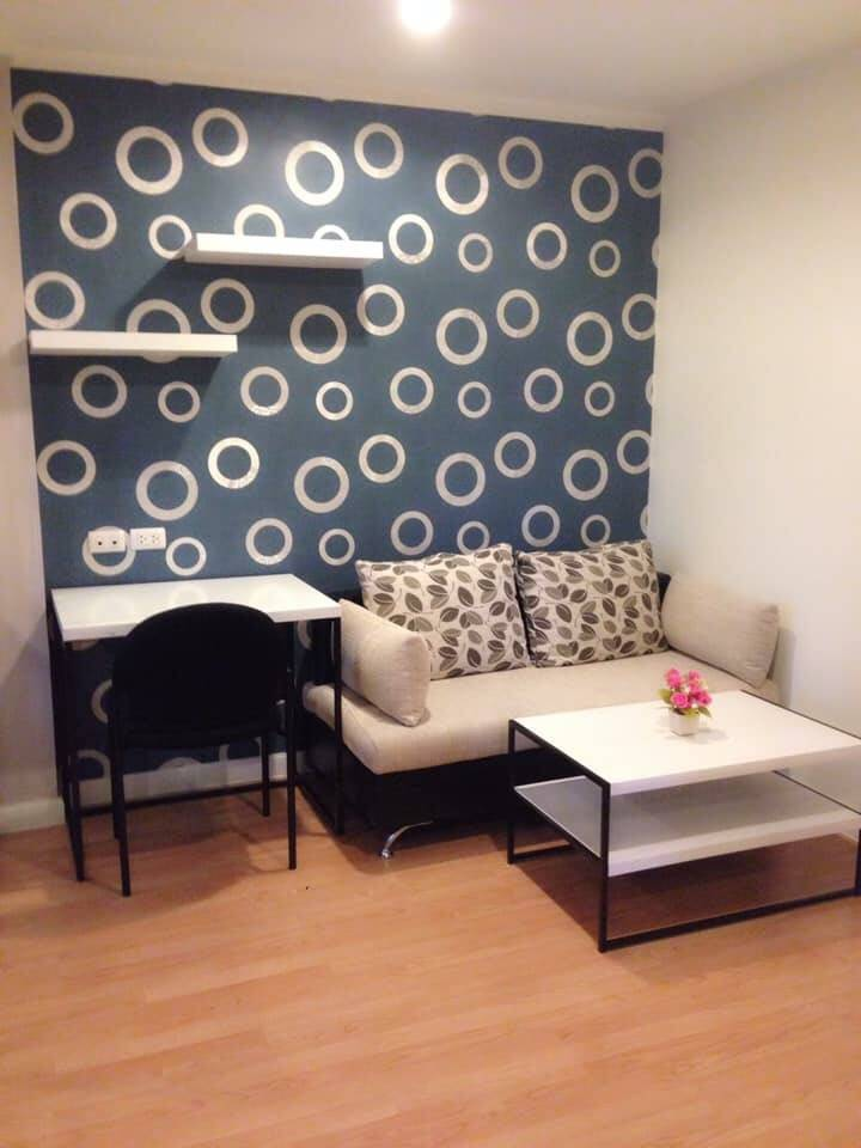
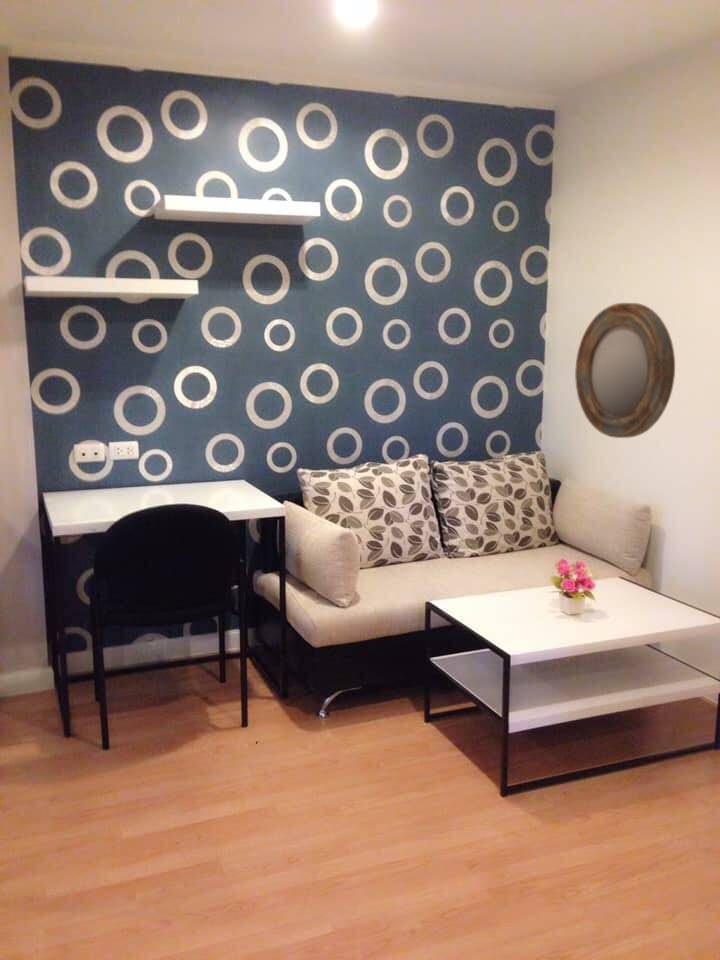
+ home mirror (621, 371)
